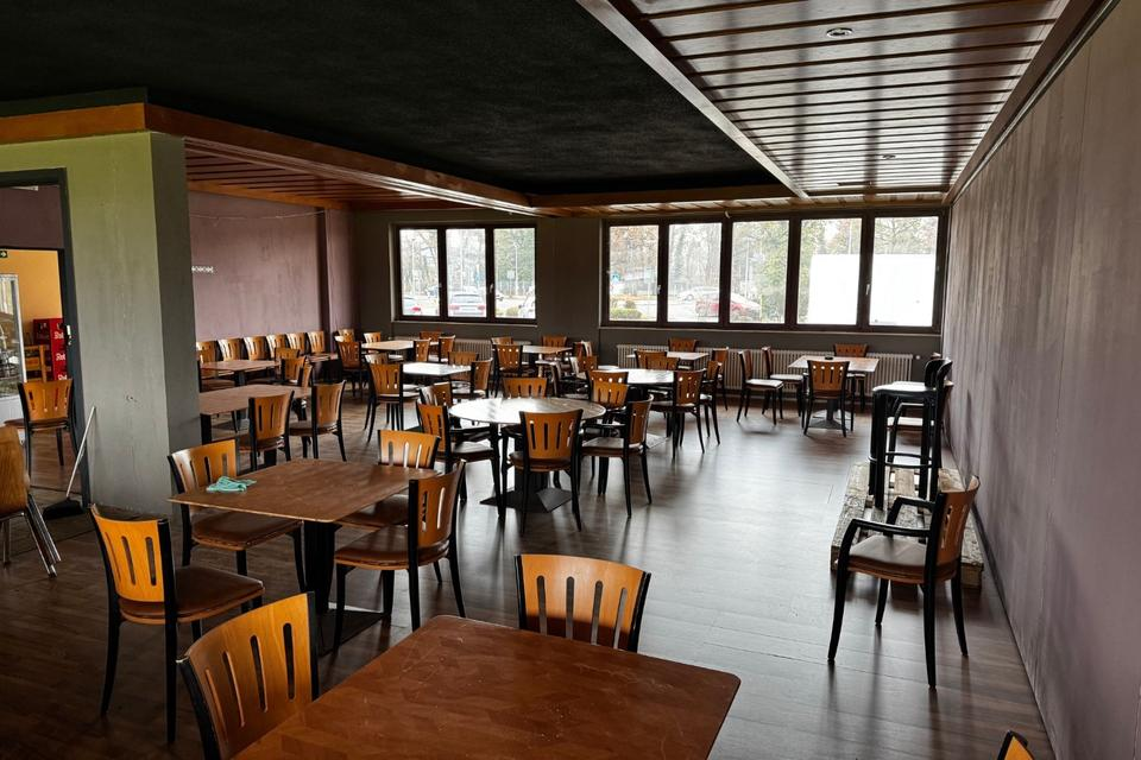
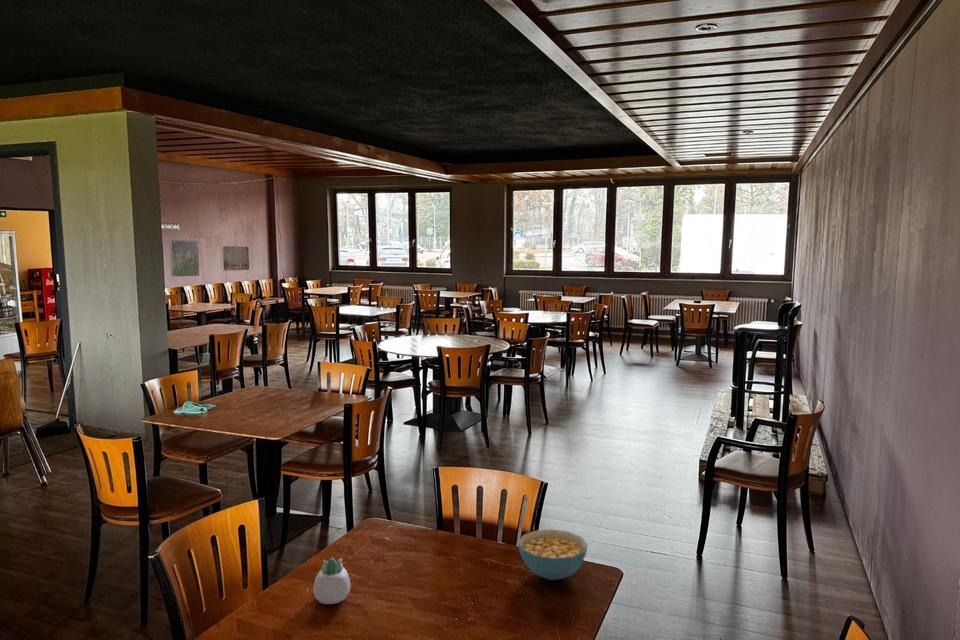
+ cereal bowl (552, 559)
+ wall art (236, 258)
+ succulent planter (332, 578)
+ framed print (184, 258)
